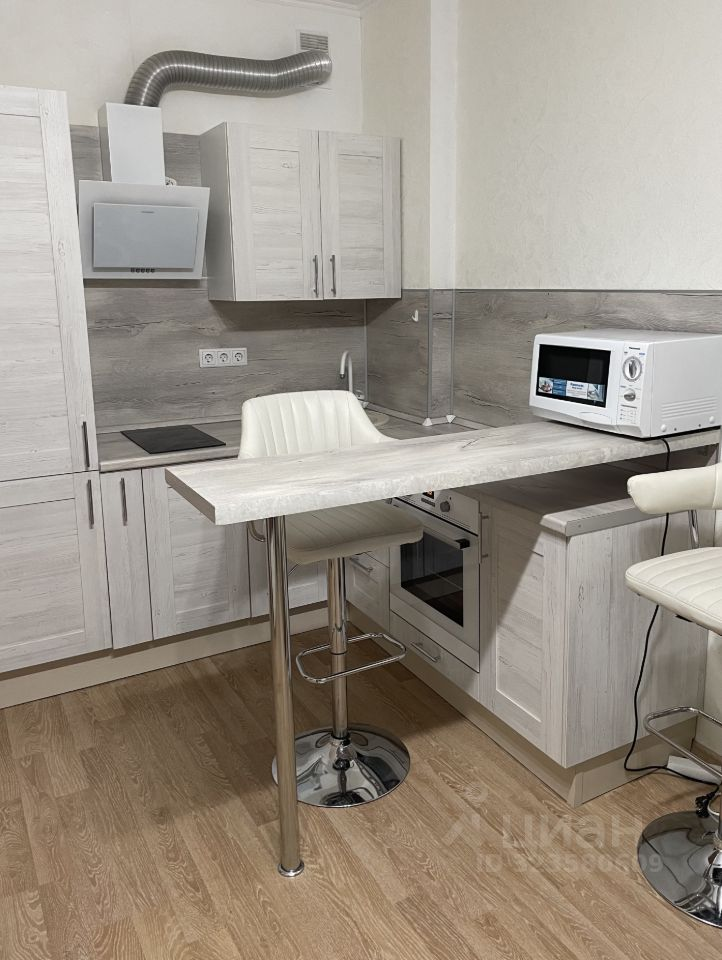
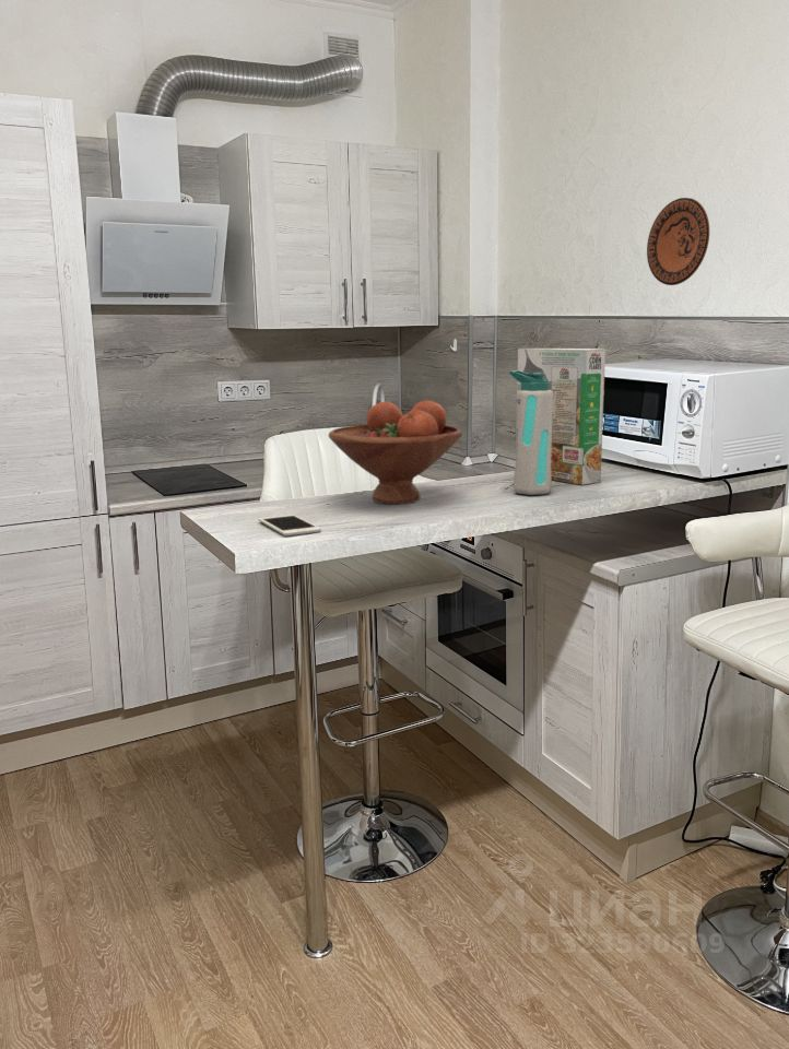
+ decorative plate (678, 241)
+ fruit bowl (394, 452)
+ cereal box (558, 414)
+ cell phone (288, 524)
+ water bottle (530, 432)
